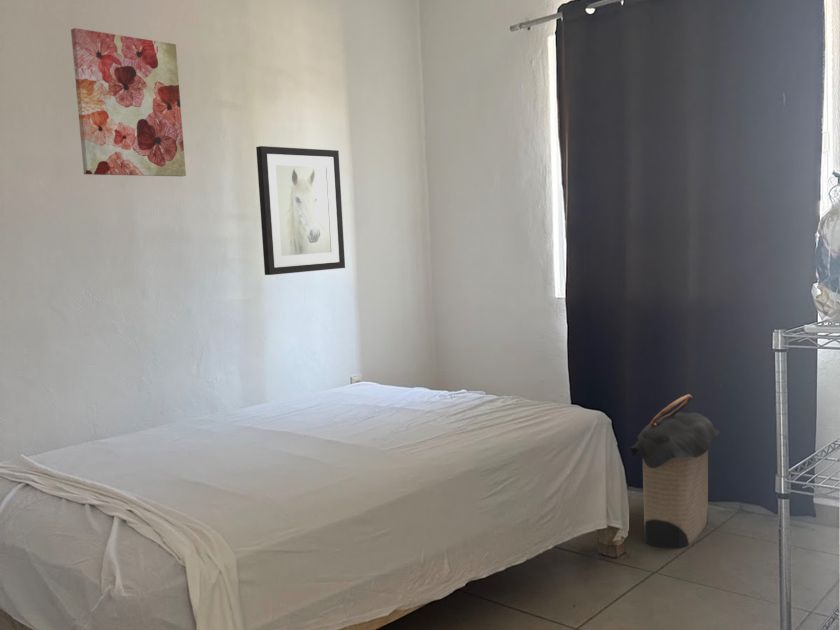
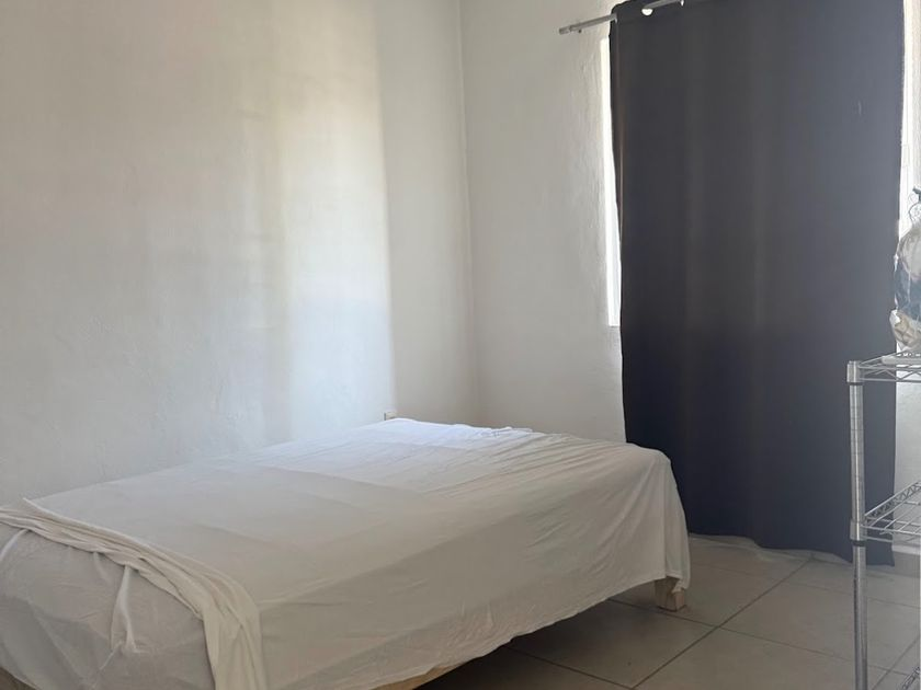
- laundry hamper (673, 460)
- wall art (302, 210)
- wall art (131, 106)
